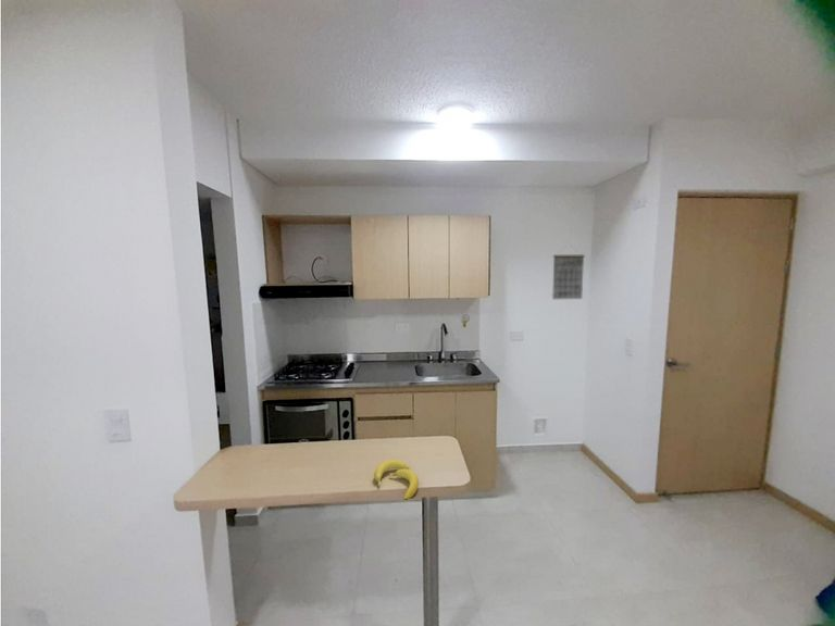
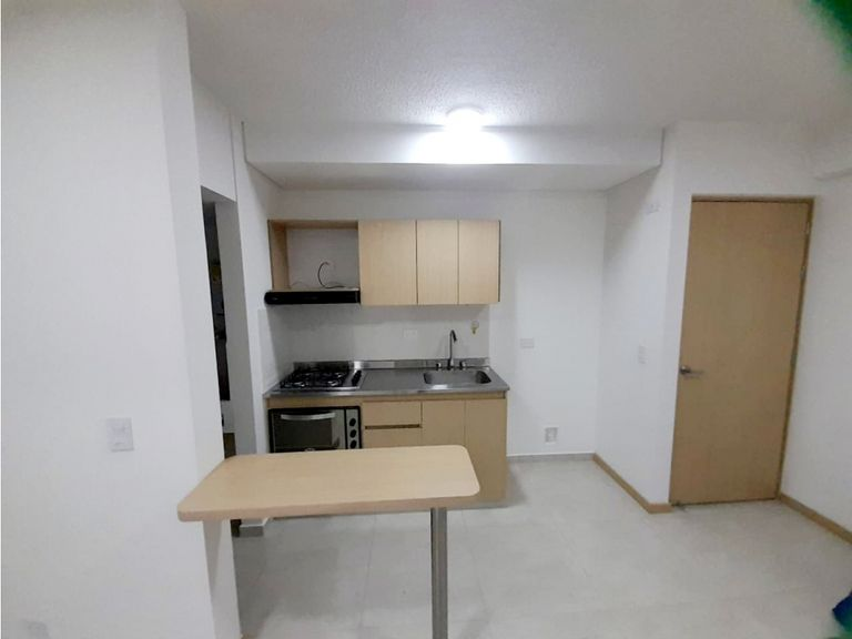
- banana (396, 475)
- calendar (568, 272)
